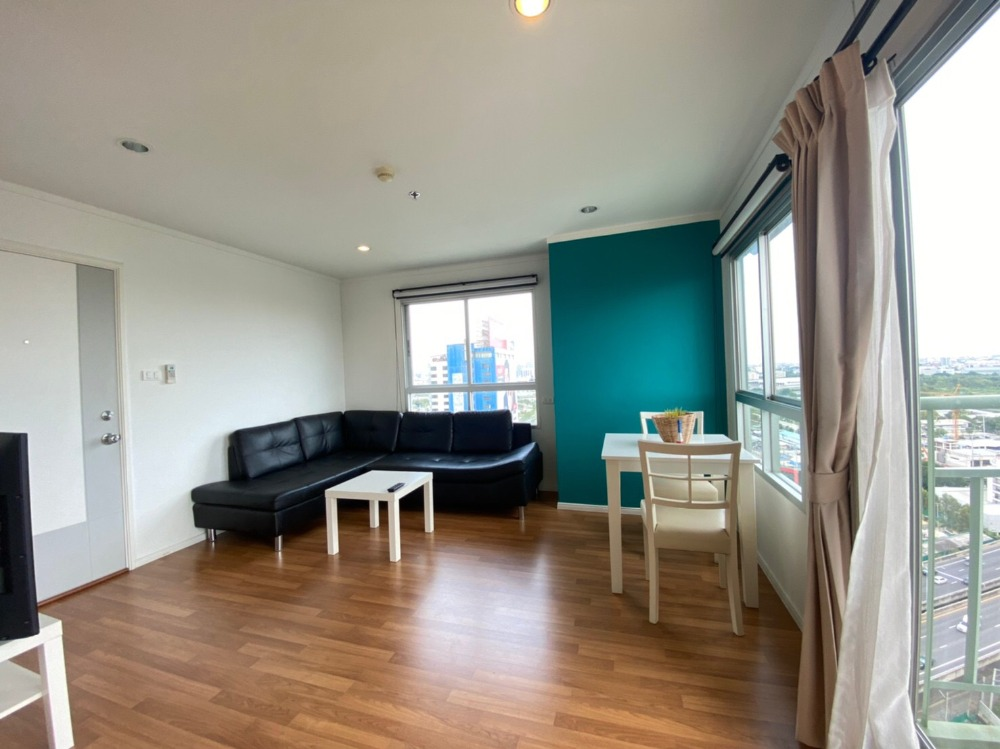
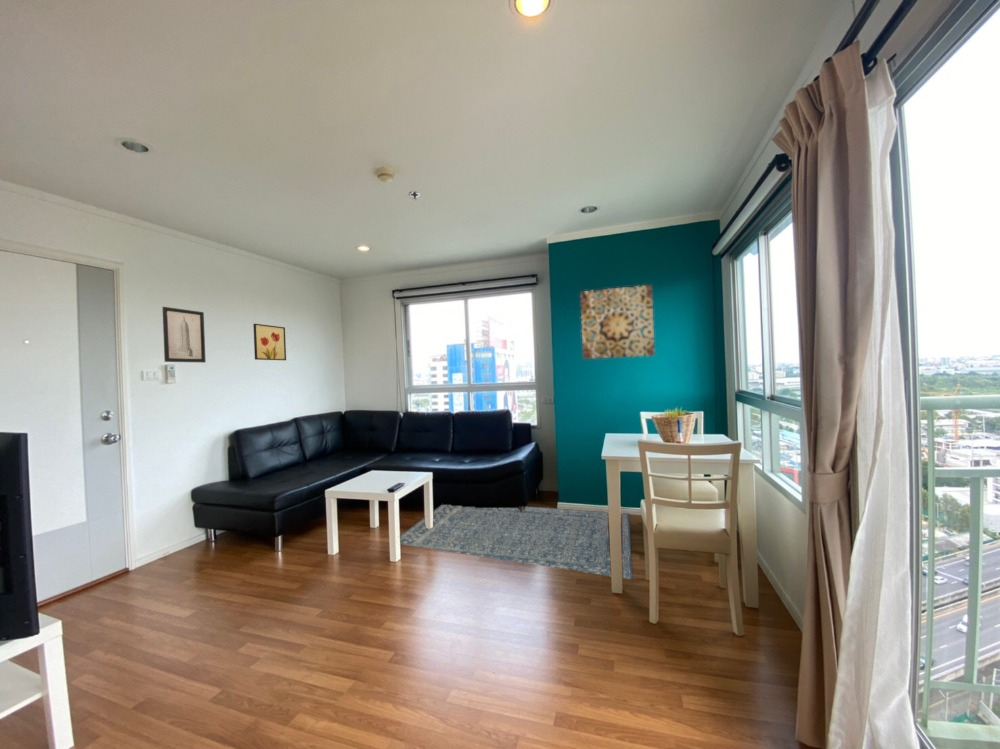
+ wall art (616, 322)
+ rug (514, 531)
+ wall art (269, 342)
+ wall art (185, 335)
